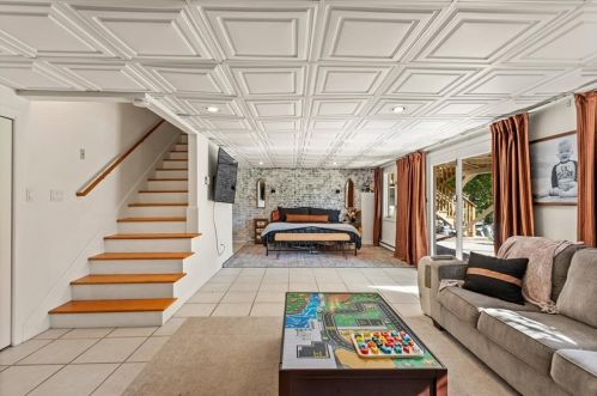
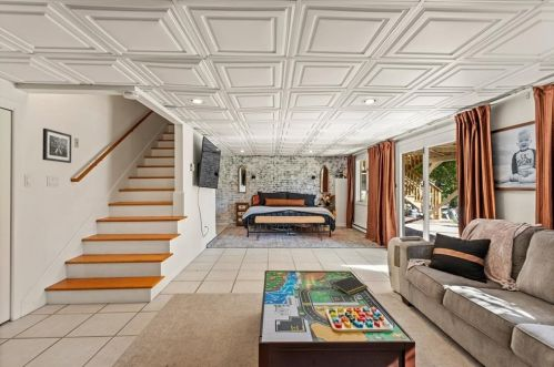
+ wall art (58, 146)
+ notepad (350, 285)
